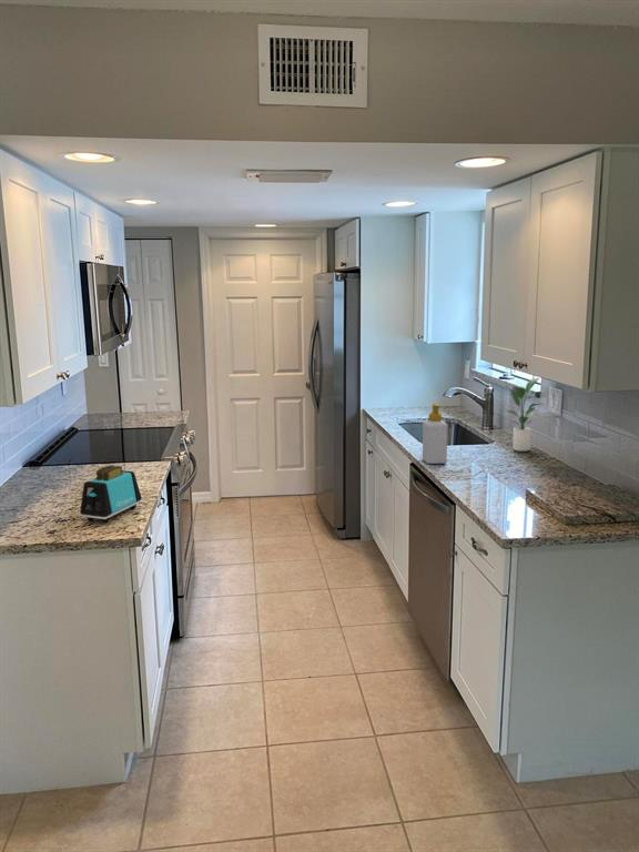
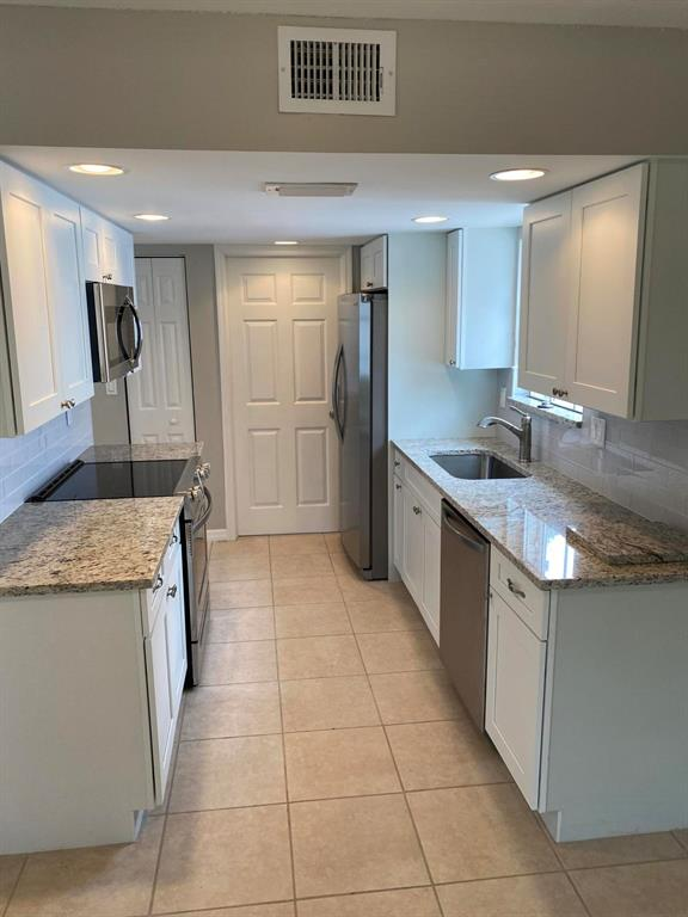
- soap bottle (435, 433)
- toaster (110, 490)
- potted plant (521, 413)
